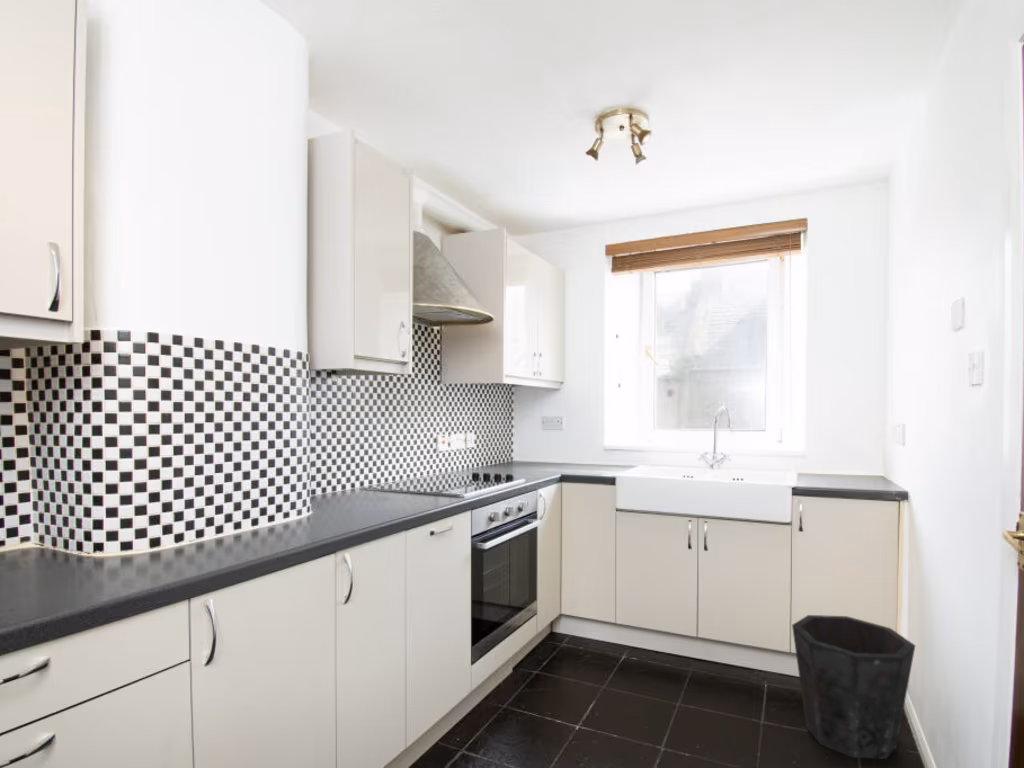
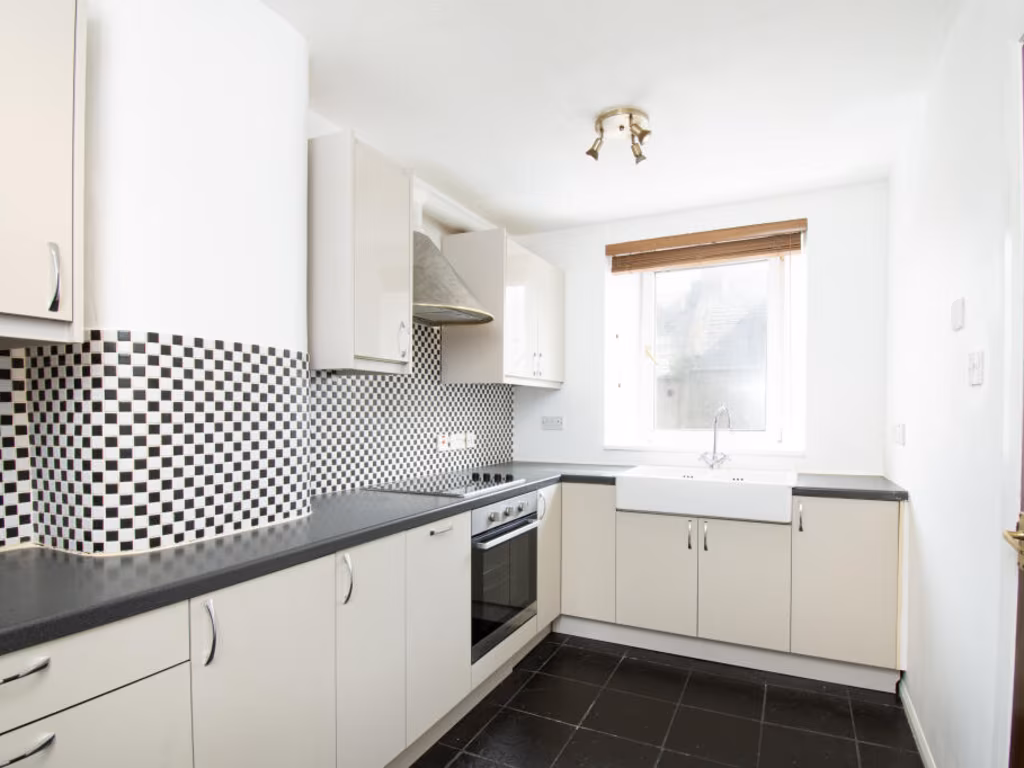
- waste bin (850, 685)
